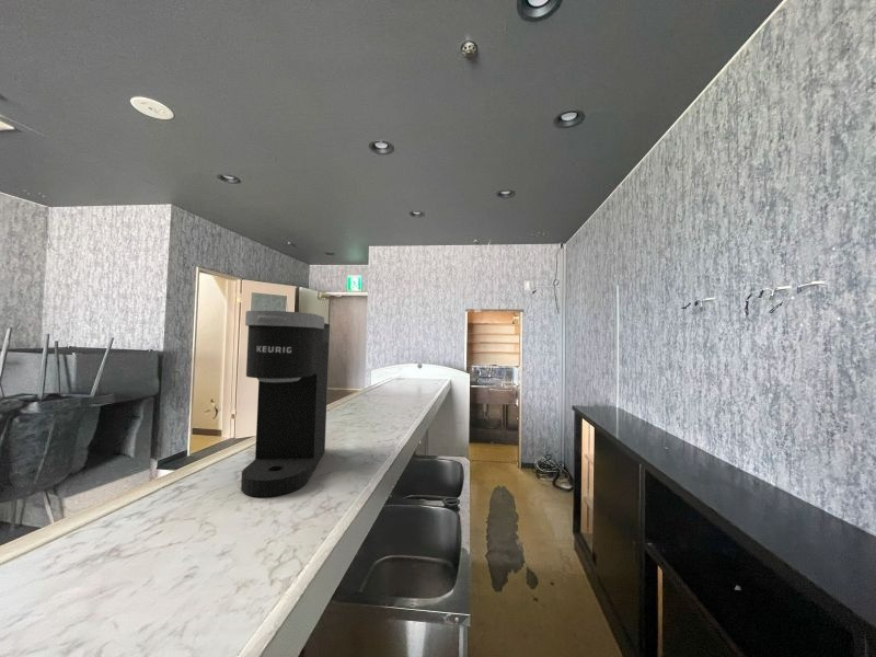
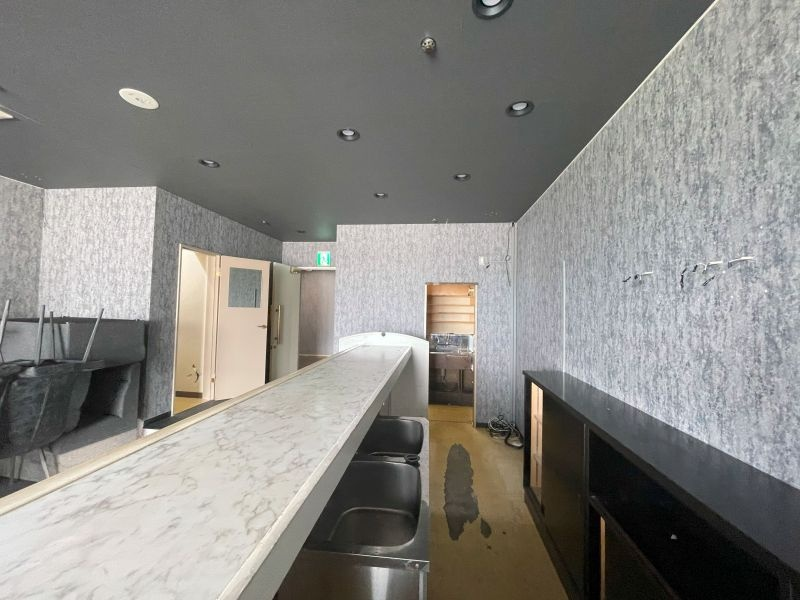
- coffee maker (291, 391)
